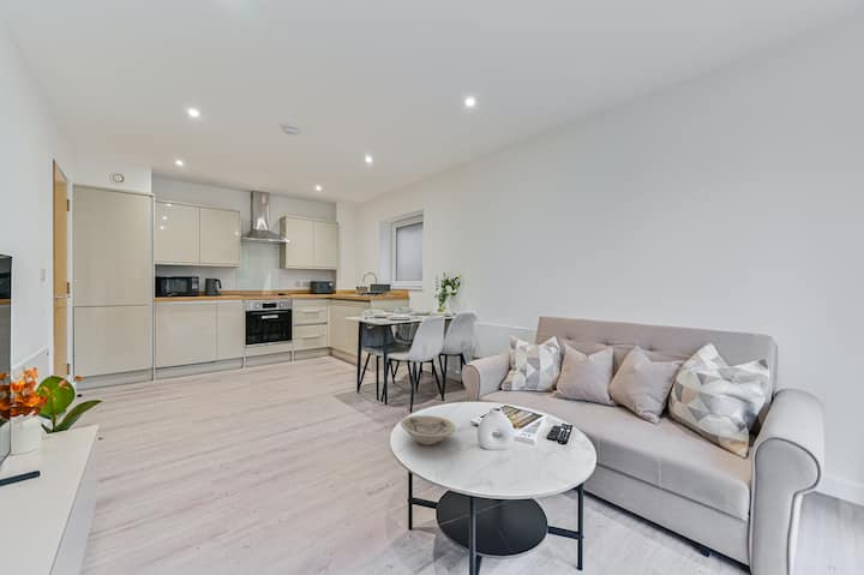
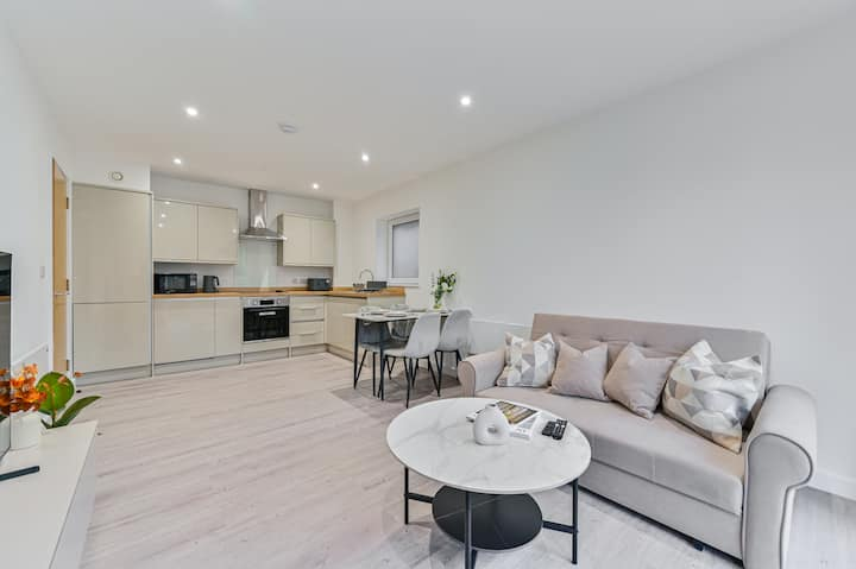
- bowl (427, 431)
